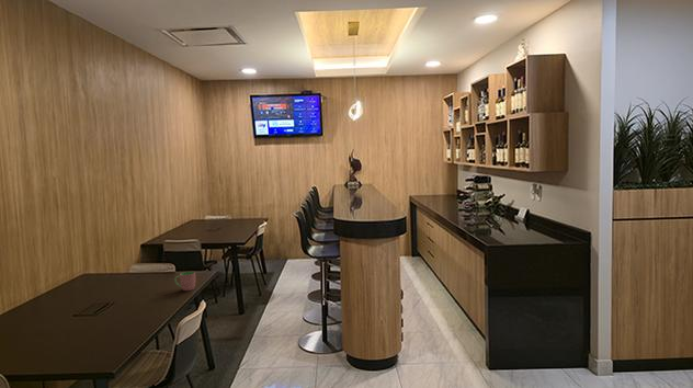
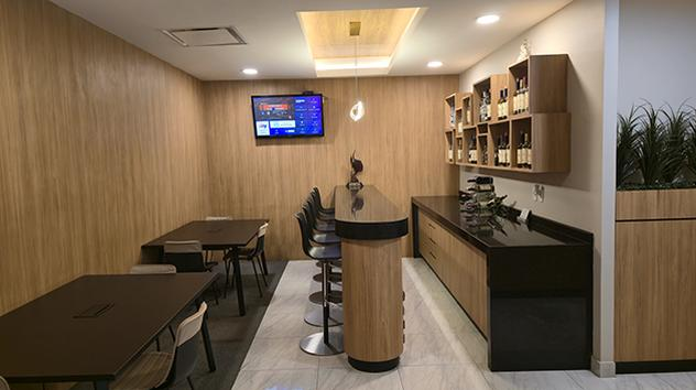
- cup (185, 281)
